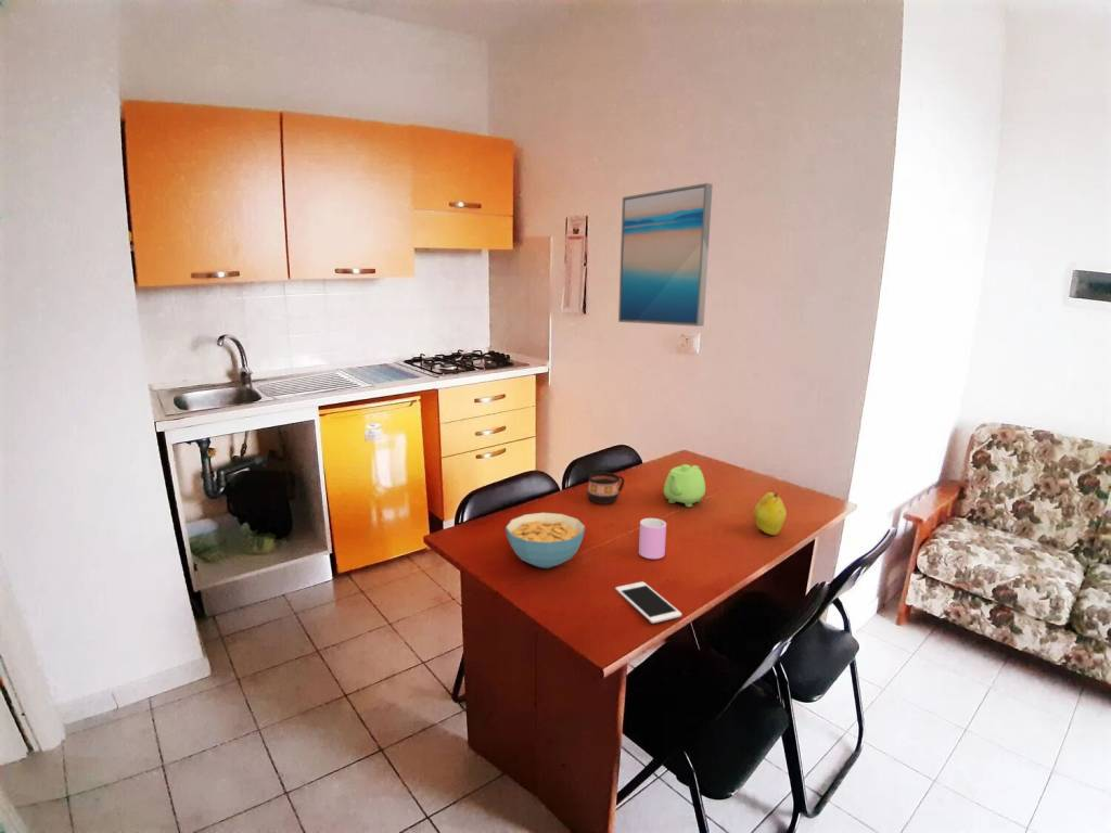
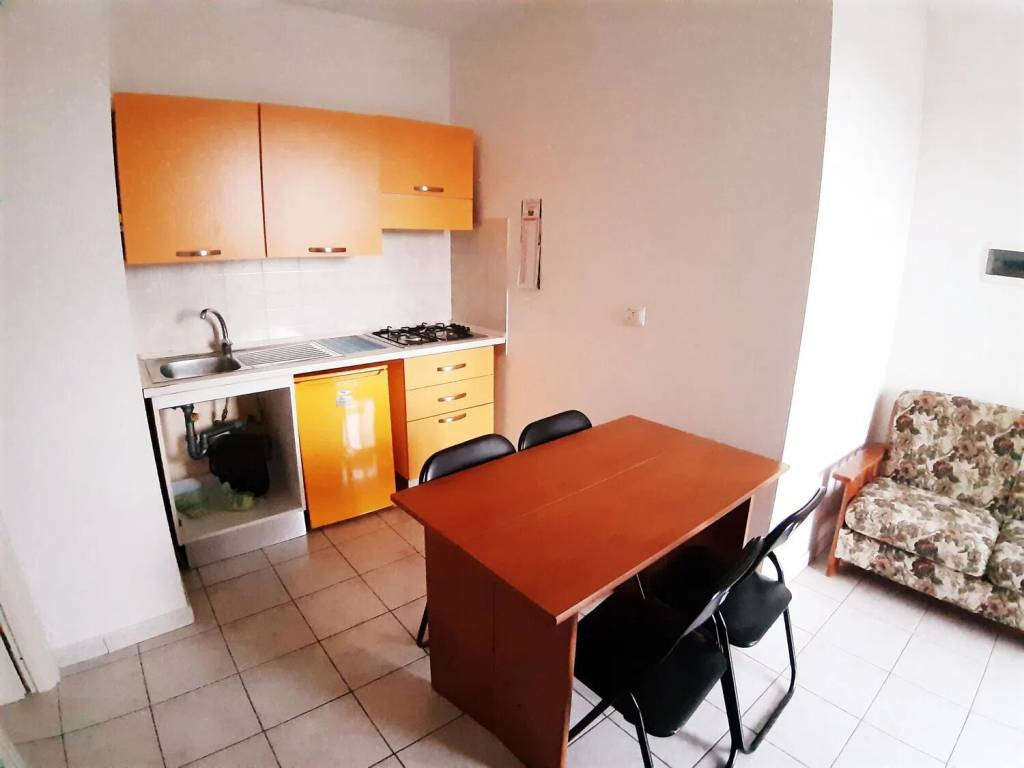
- wall art (661, 258)
- cup (604, 488)
- cell phone (647, 601)
- cup (655, 536)
- fruit (770, 512)
- cereal bowl (545, 544)
- teapot (684, 484)
